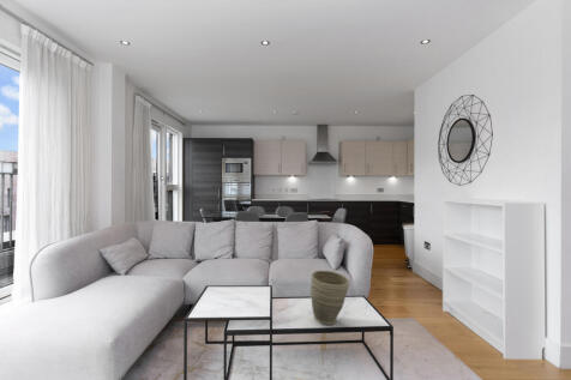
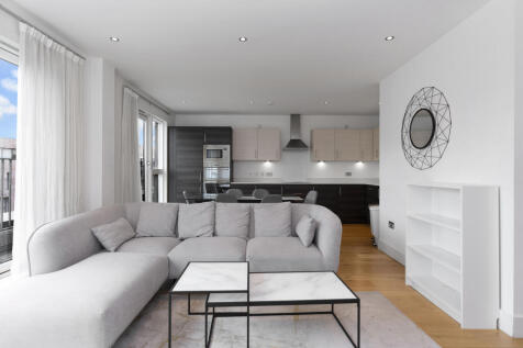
- vase (330, 297)
